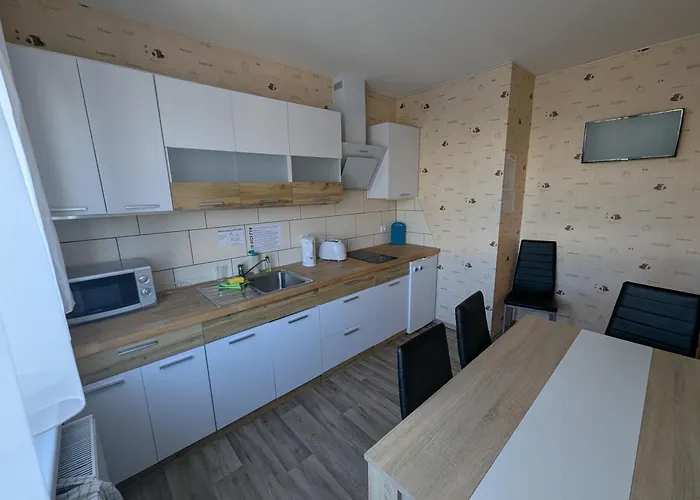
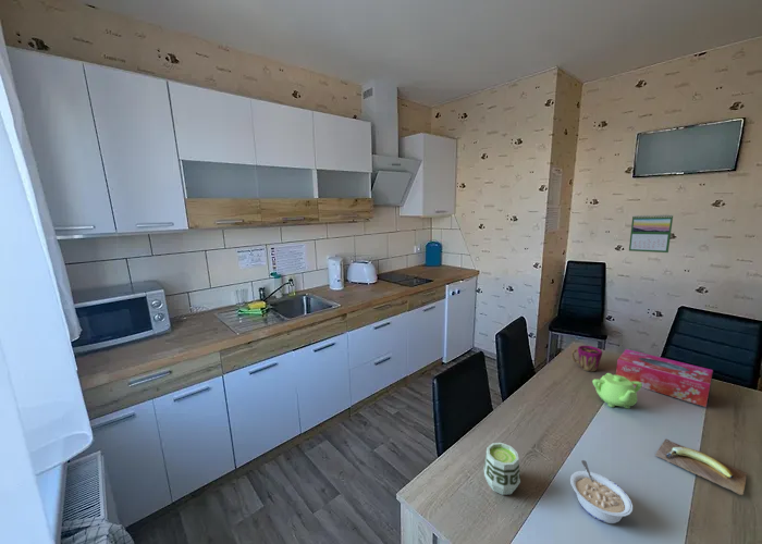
+ cup (502, 468)
+ calendar (650, 233)
+ cup (586, 358)
+ tissue box (661, 374)
+ legume (597, 495)
+ banana (700, 461)
+ teapot (617, 391)
